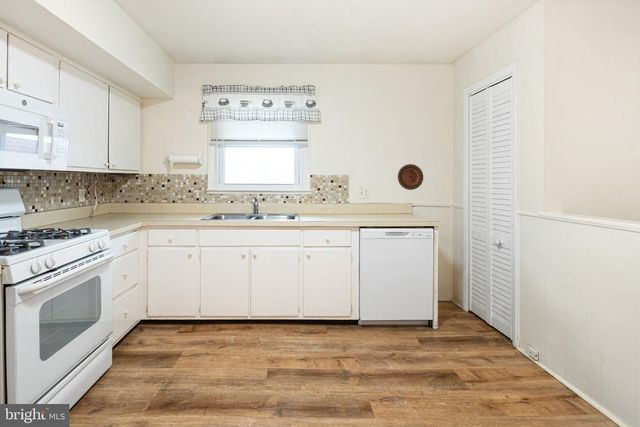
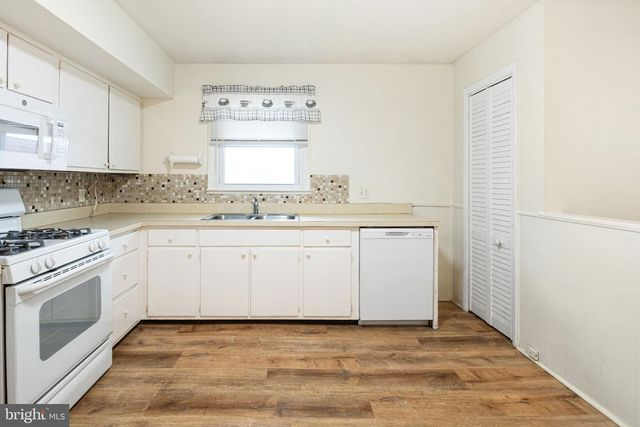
- decorative plate (410, 177)
